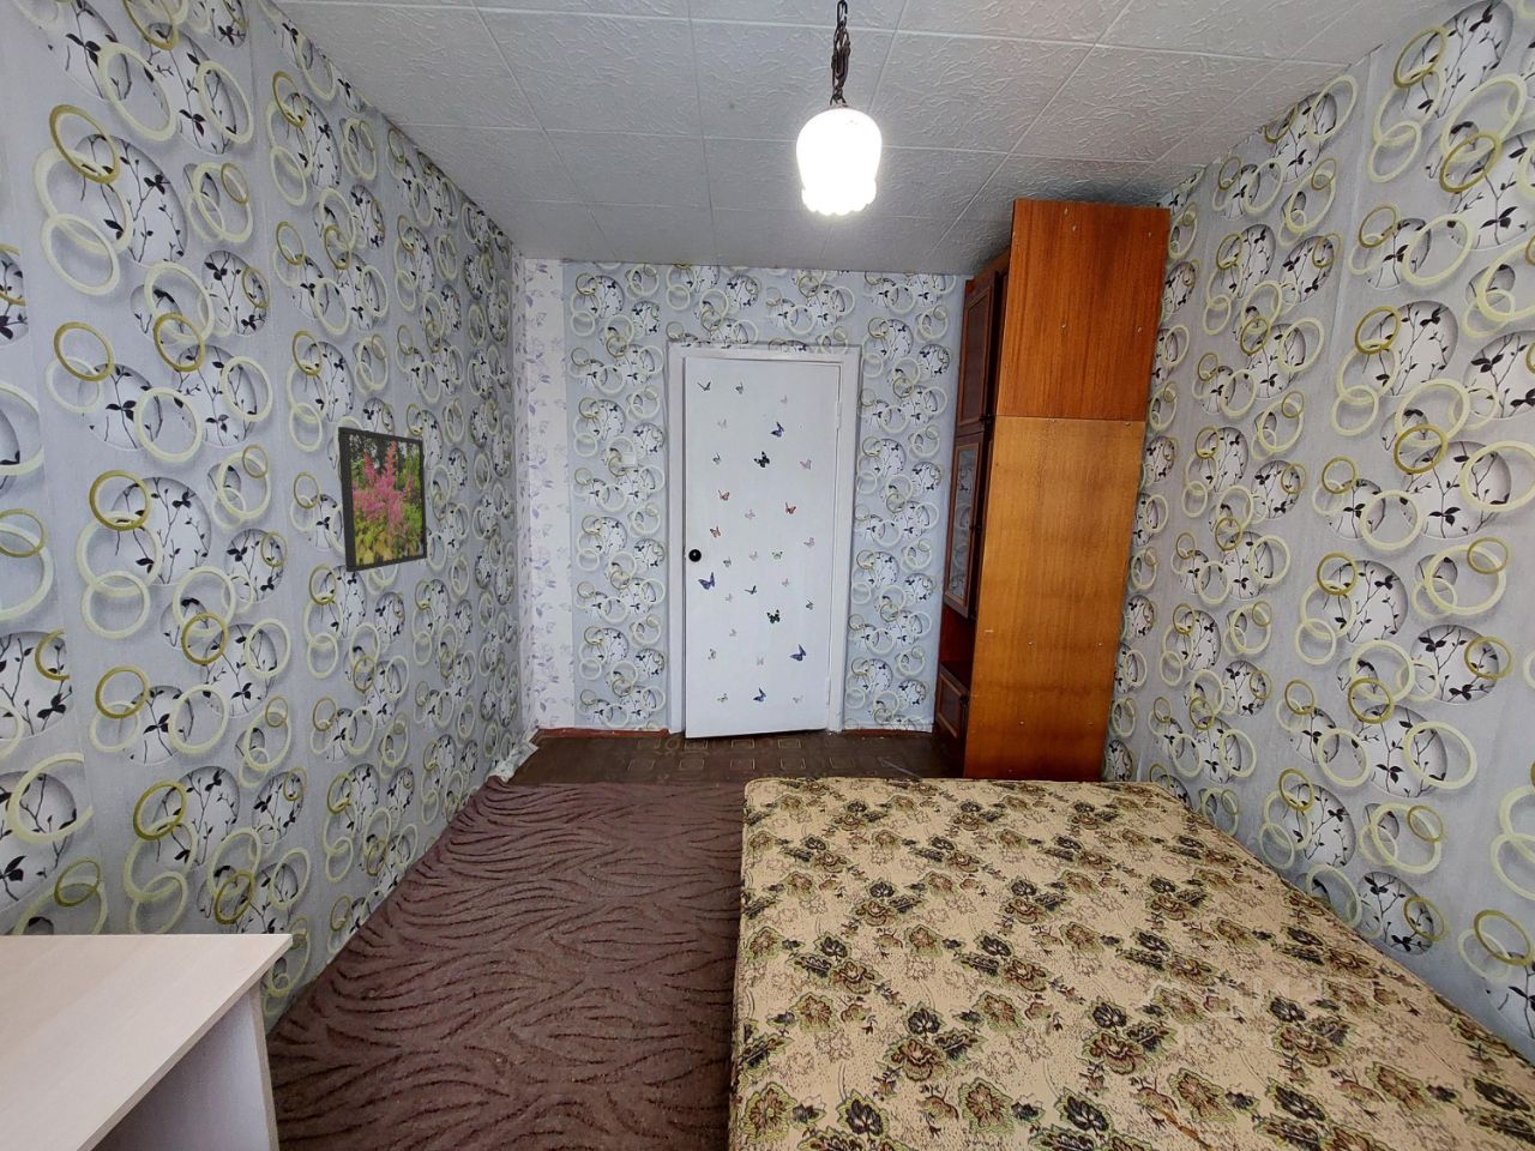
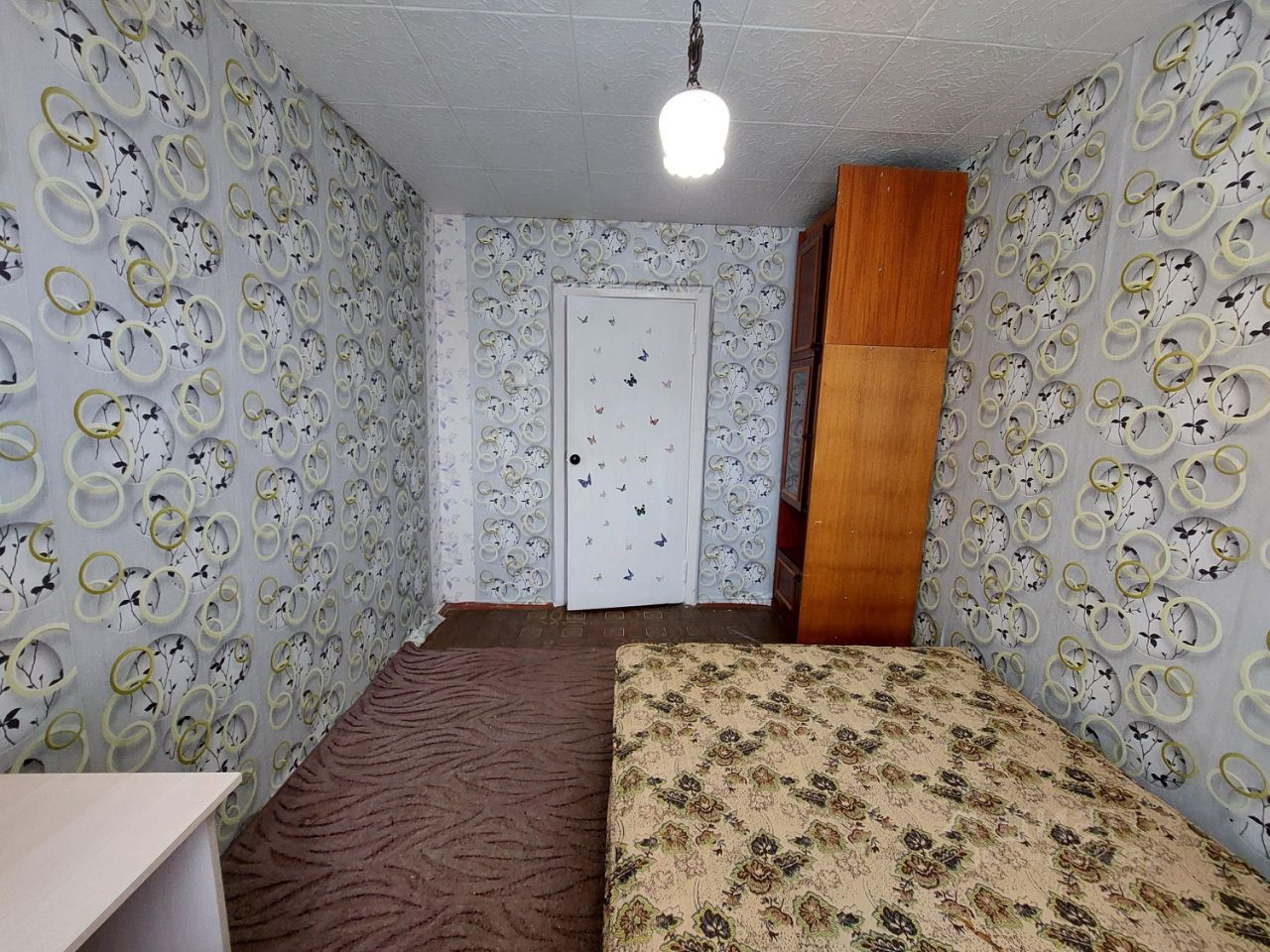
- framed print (387, 501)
